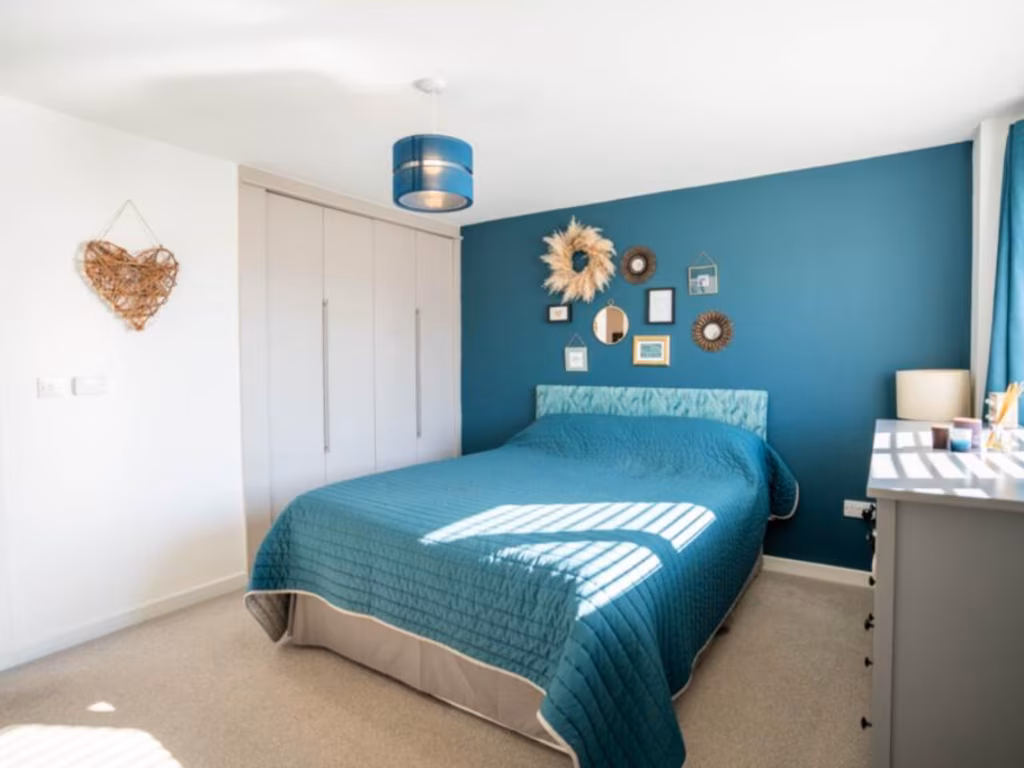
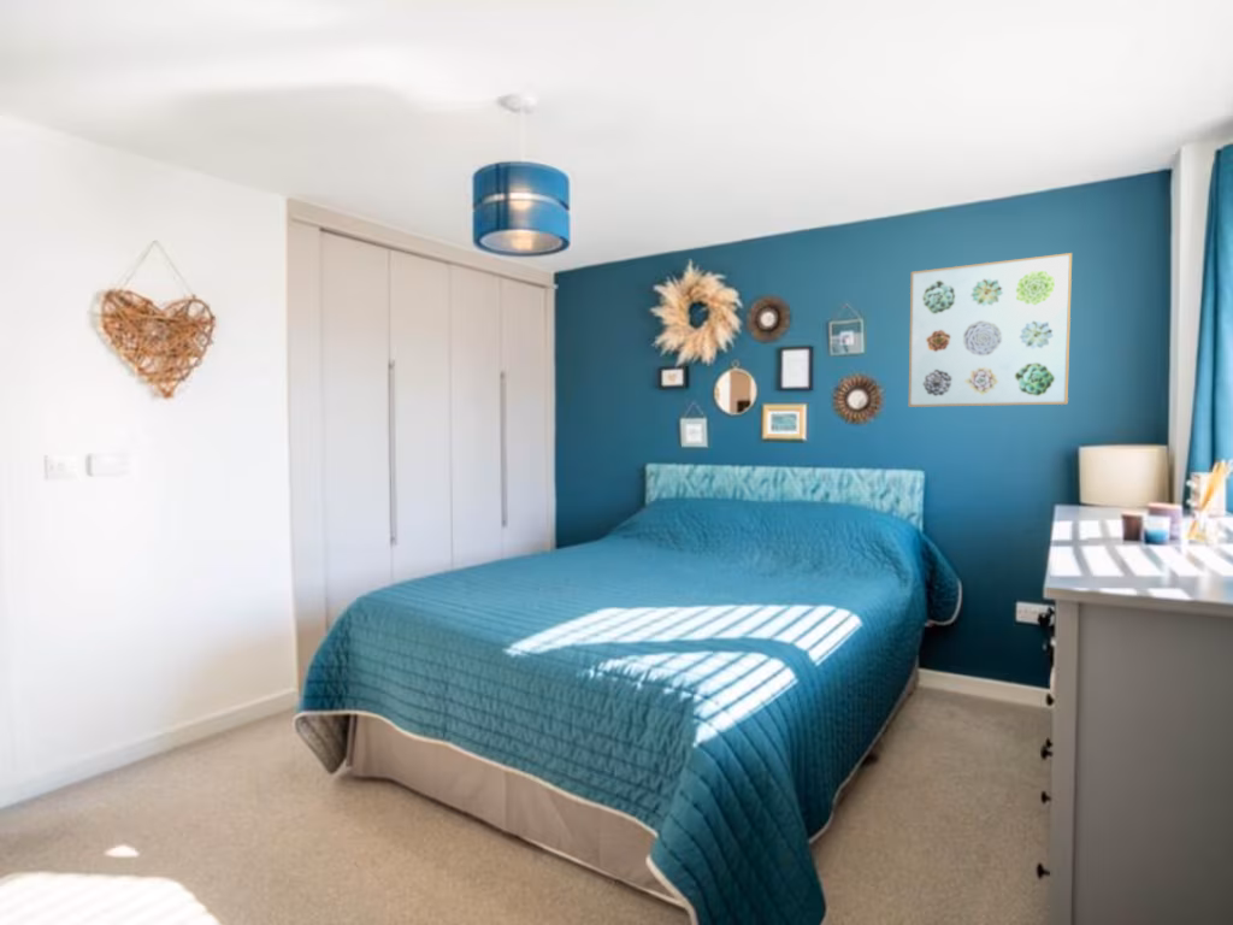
+ wall art (985, 334)
